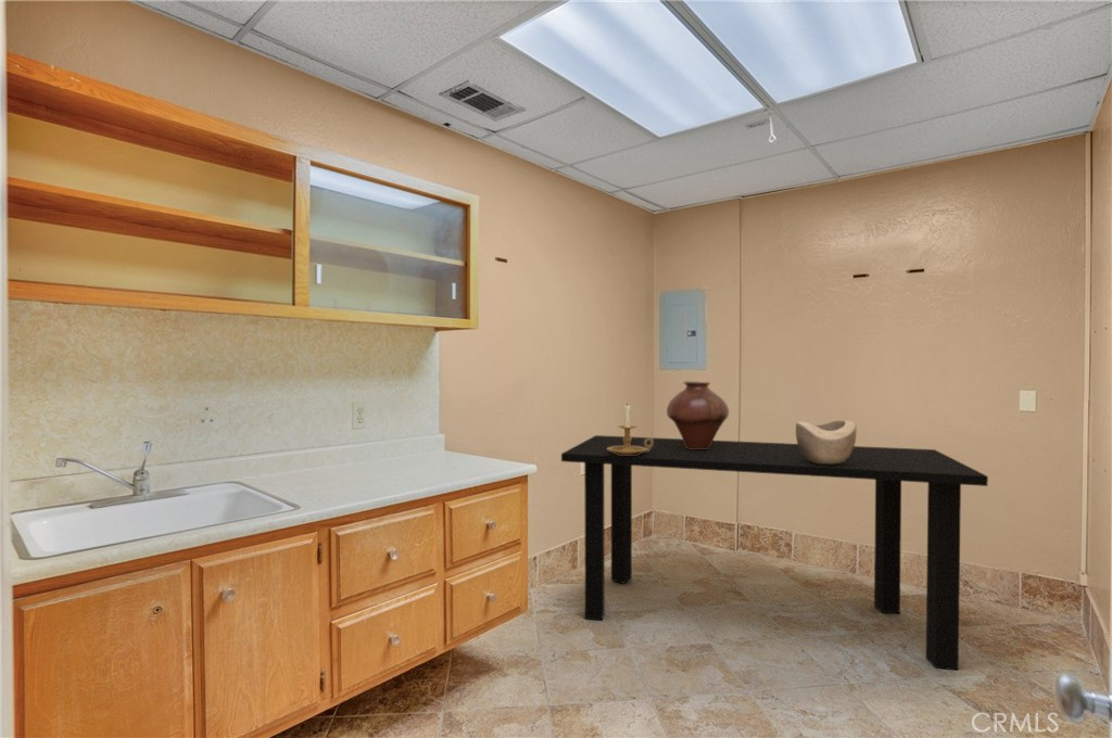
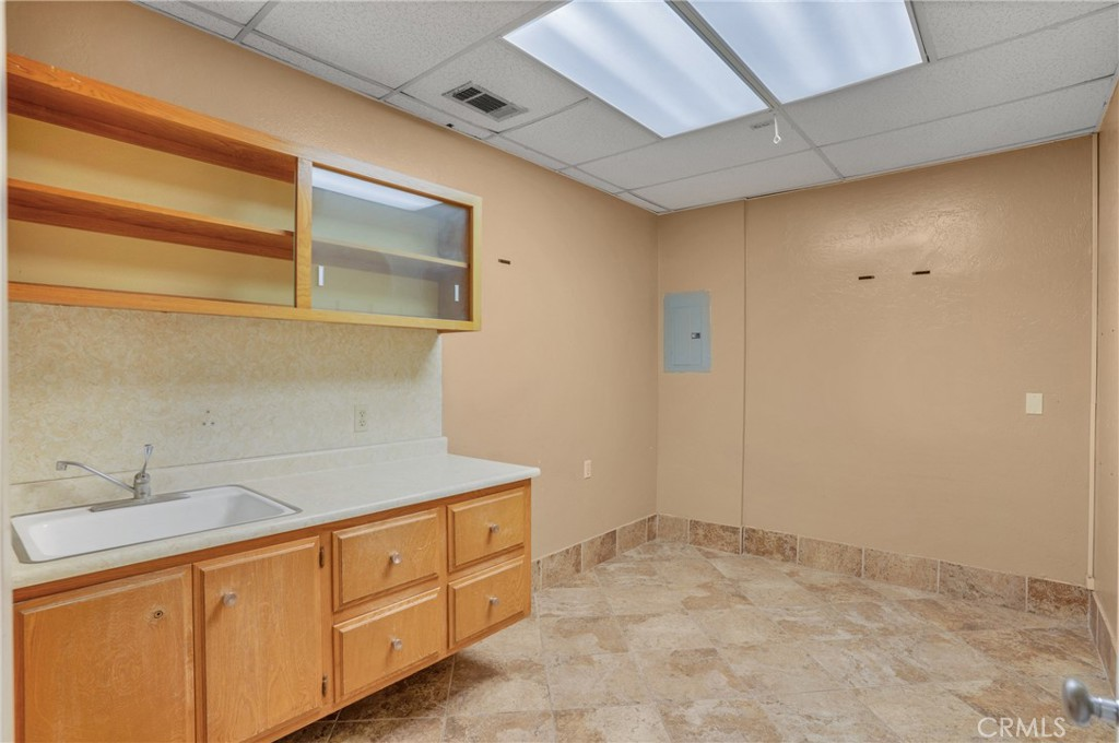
- vase (697, 415)
- dining table (754, 472)
- decorative bowl (825, 440)
- candle holder (627, 428)
